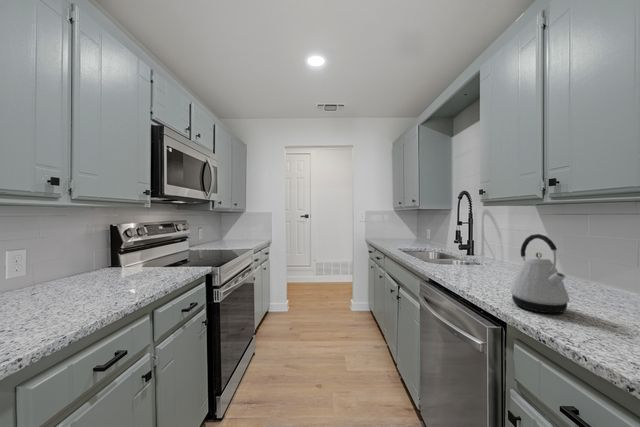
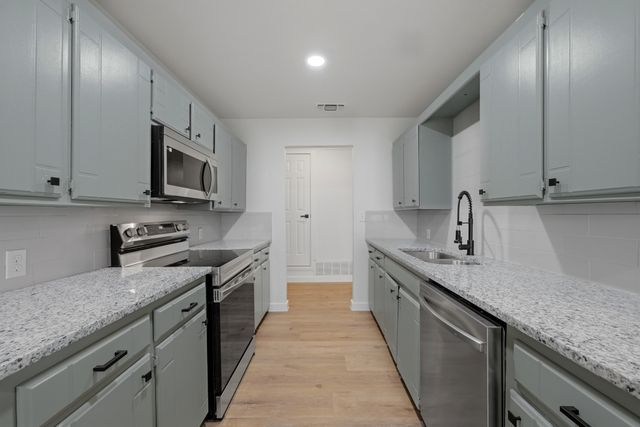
- kettle (539, 271)
